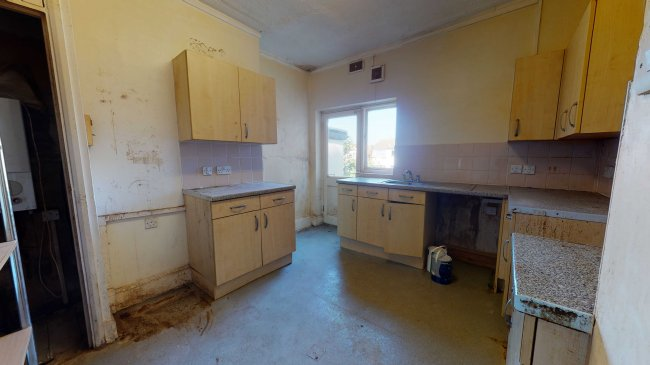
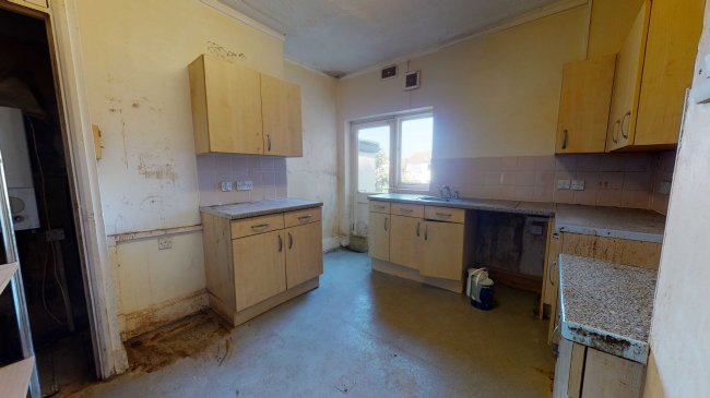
+ basket (358, 236)
